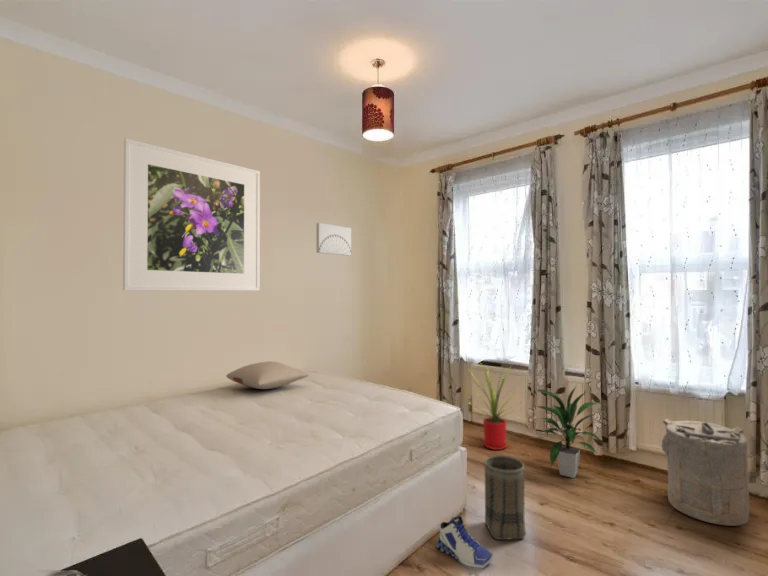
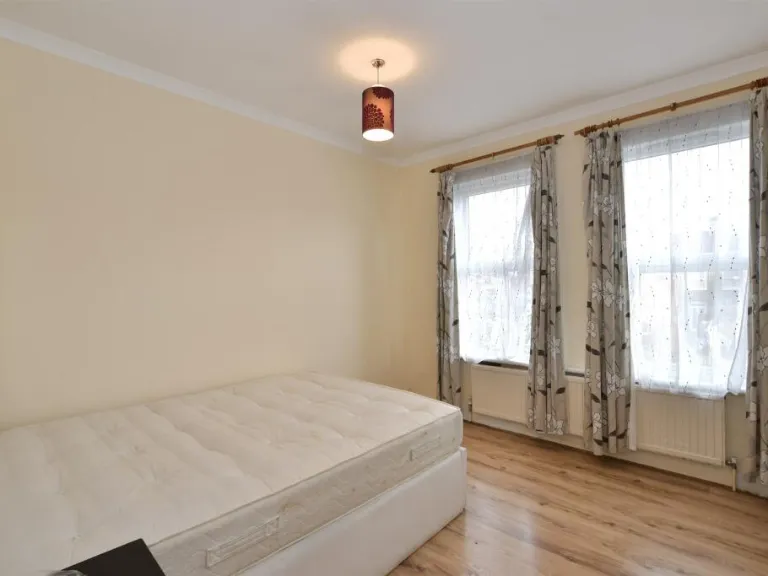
- laundry hamper (701, 464)
- sneaker (461, 538)
- basket (504, 496)
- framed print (199, 223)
- wall art (334, 239)
- house plant (495, 404)
- indoor plant (565, 429)
- pillow (268, 375)
